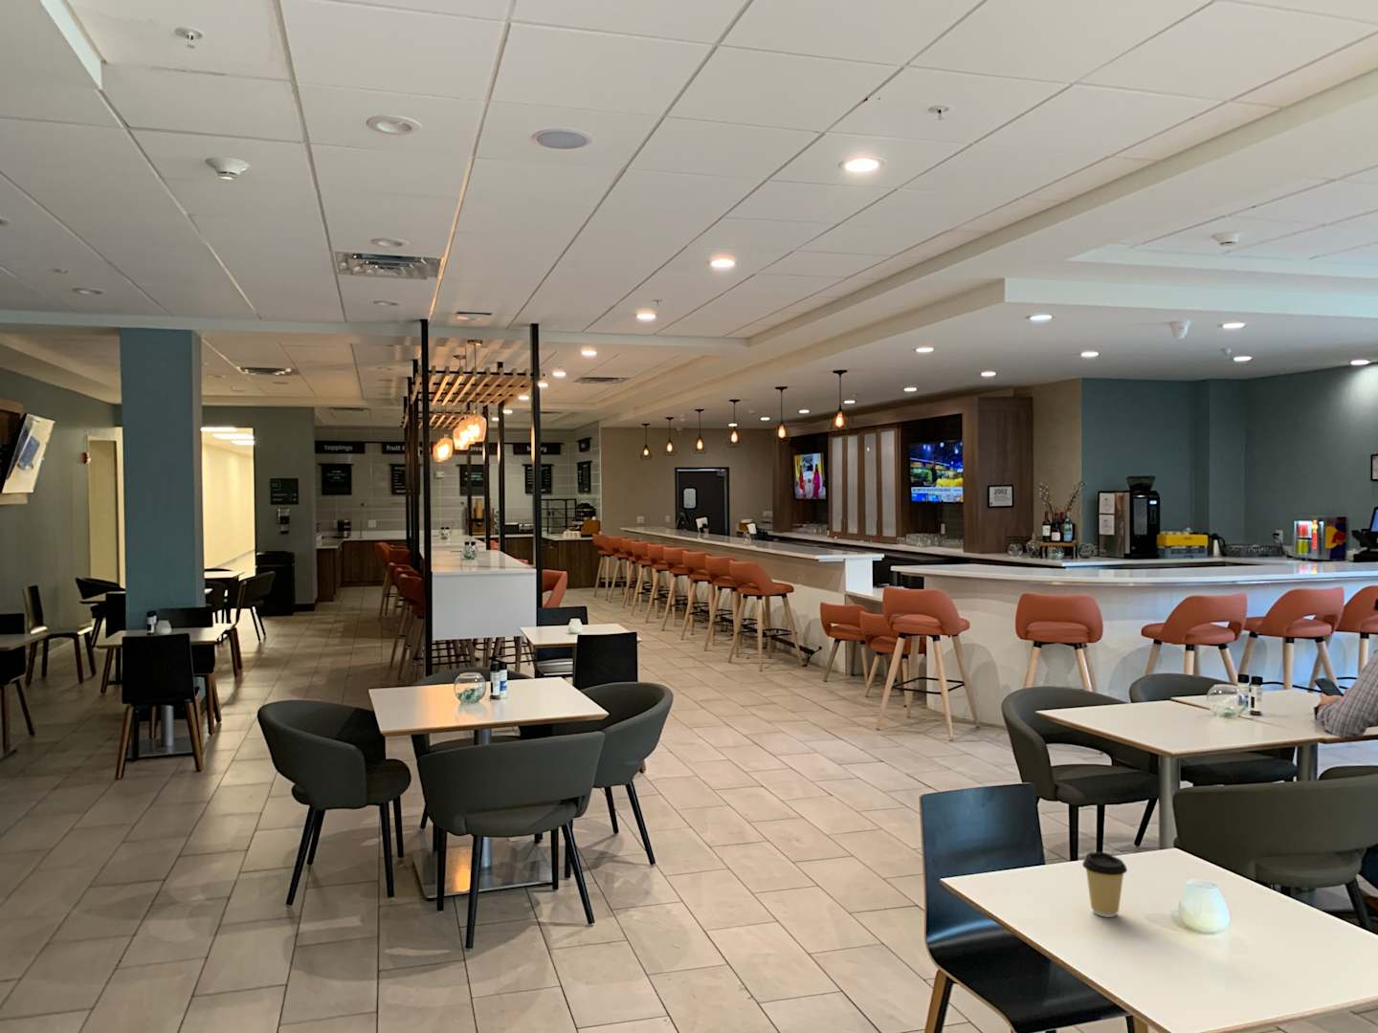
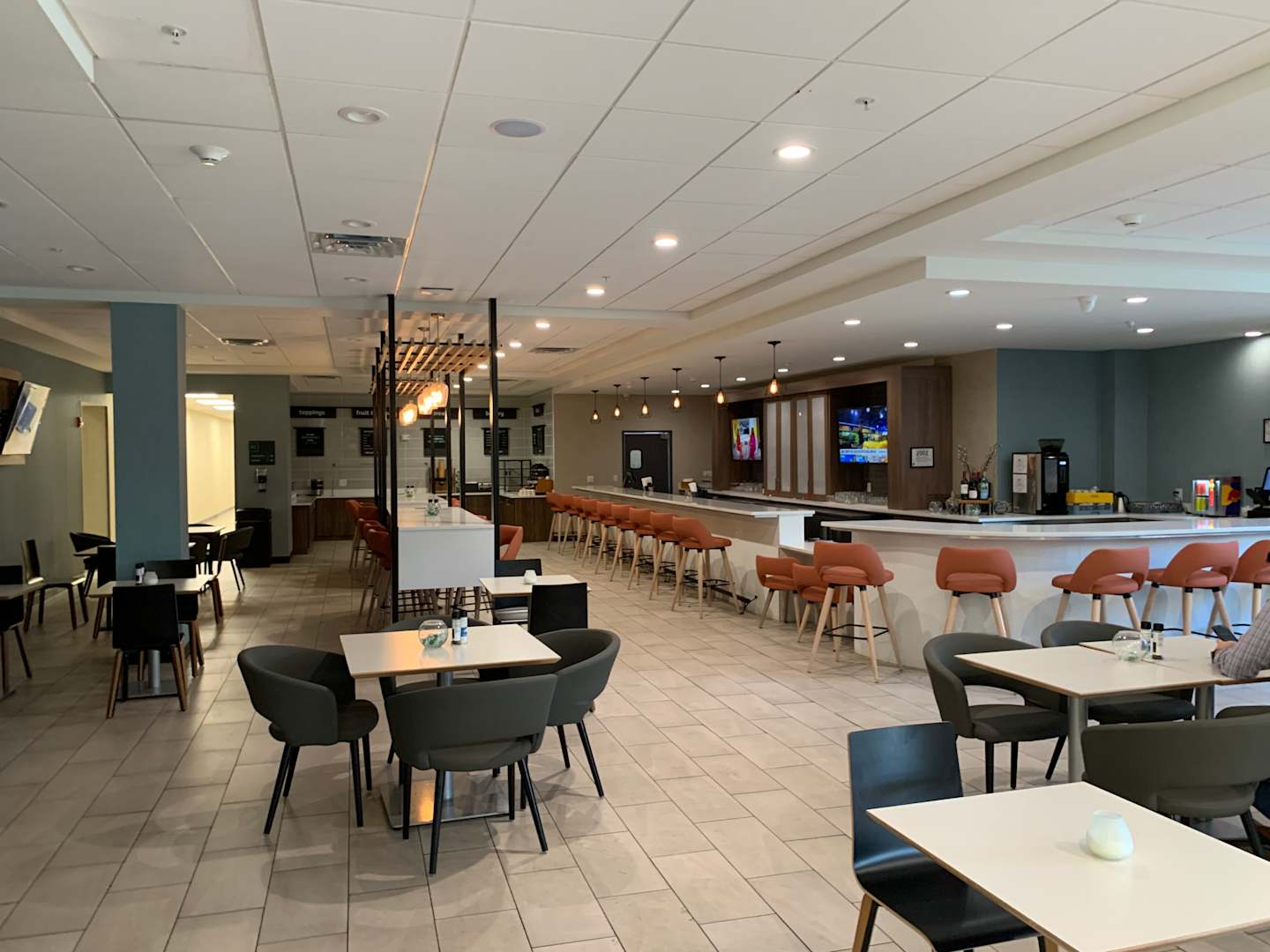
- coffee cup (1105, 884)
